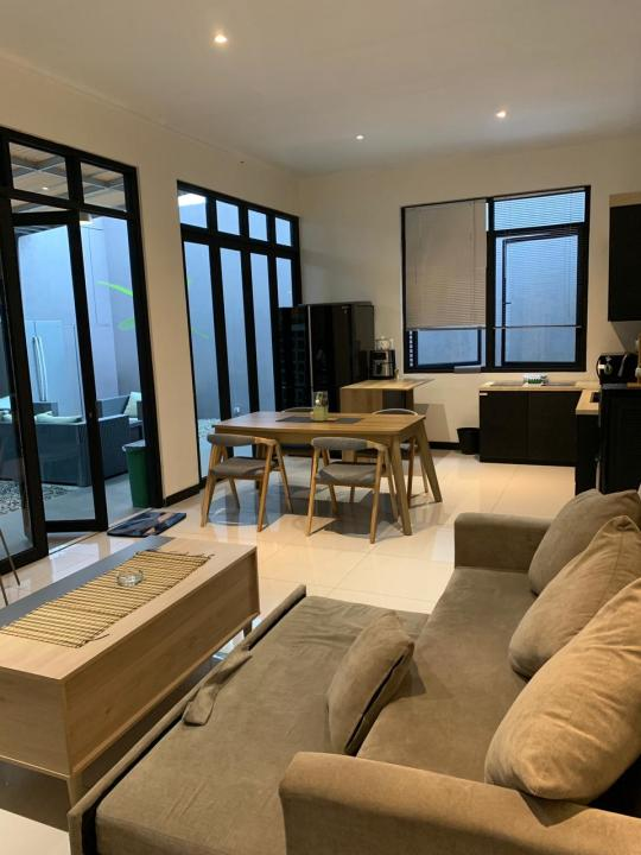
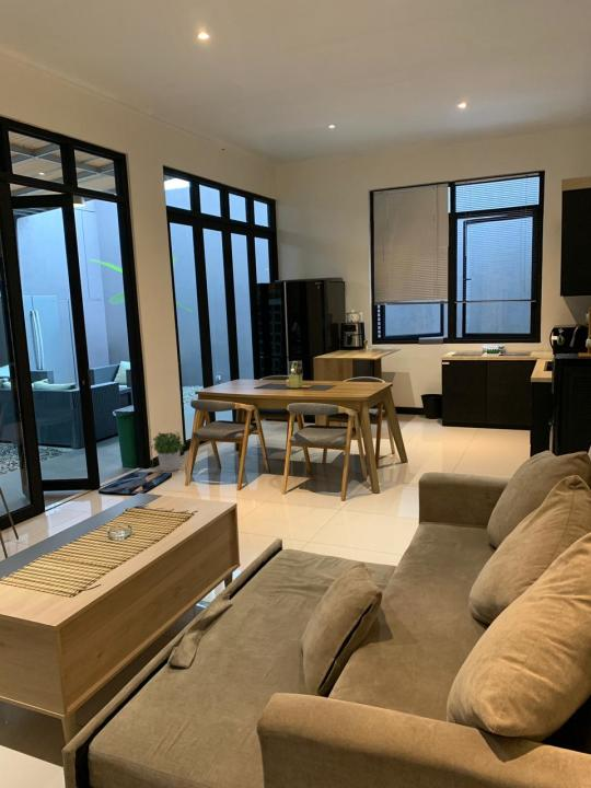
+ potted plant (169, 450)
